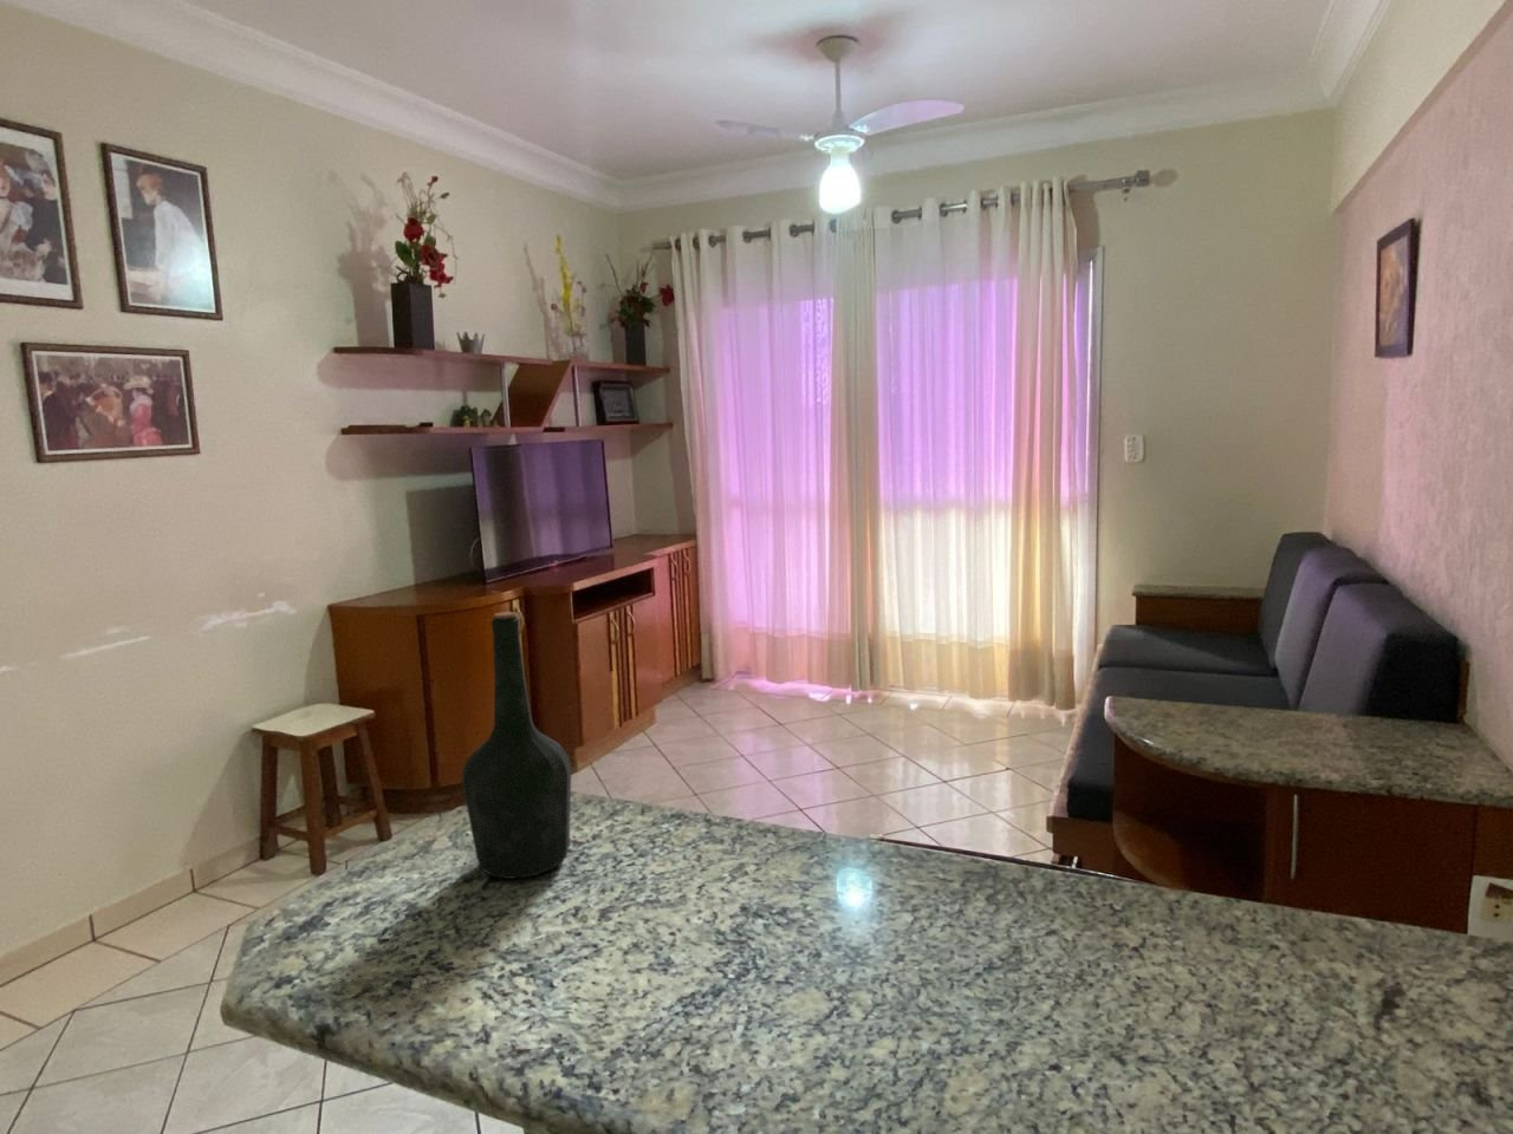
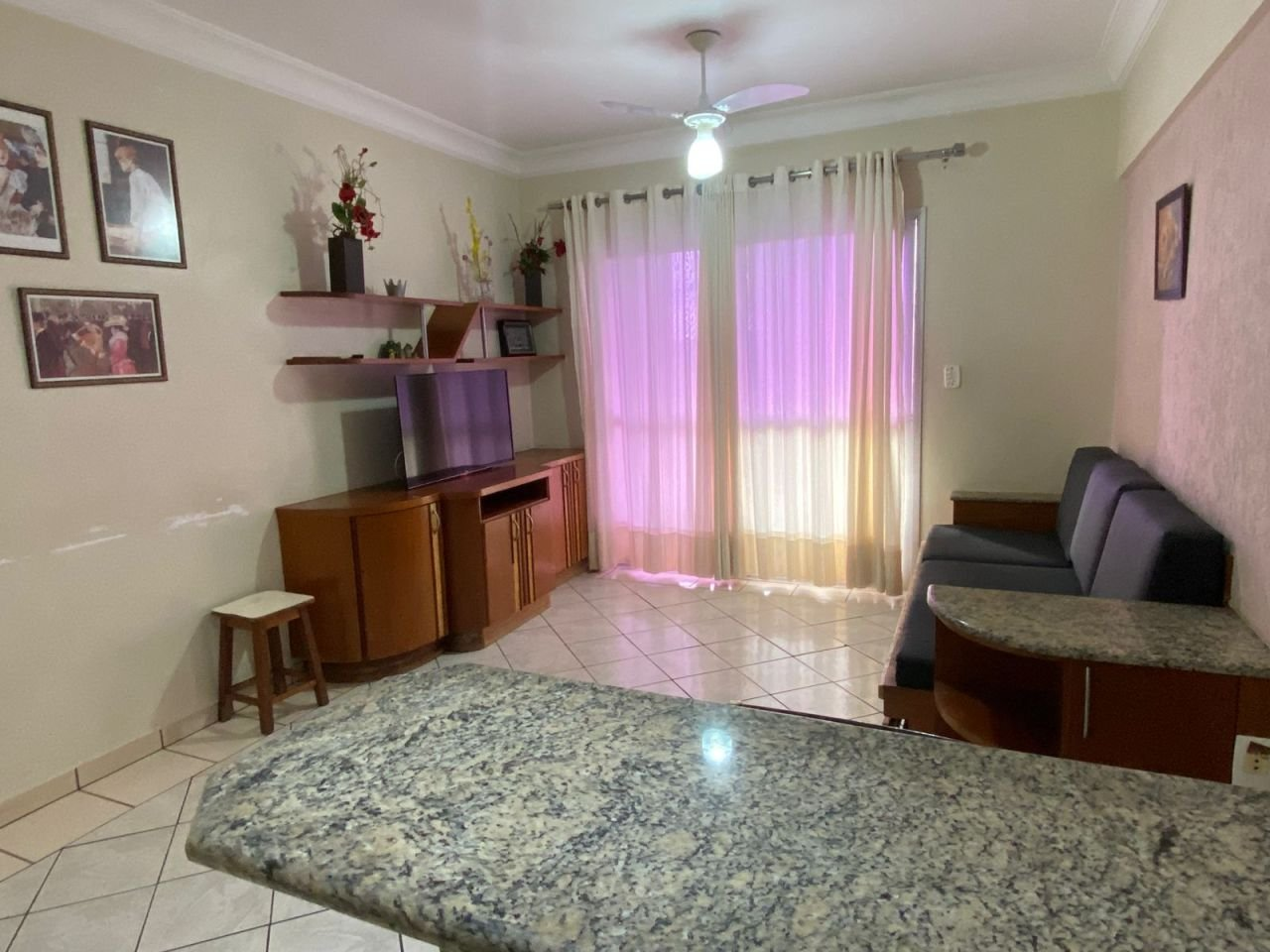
- bottle (515, 740)
